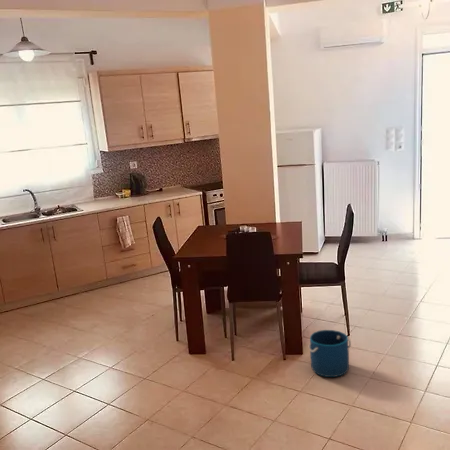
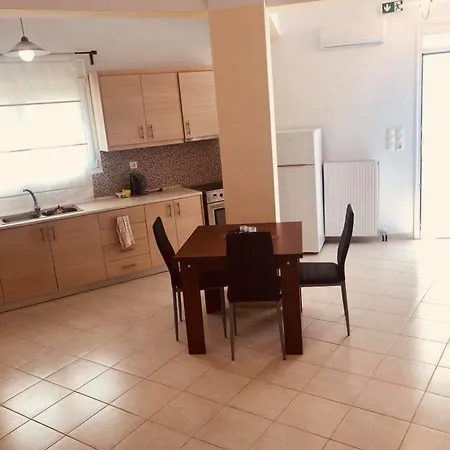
- bucket (329, 353)
